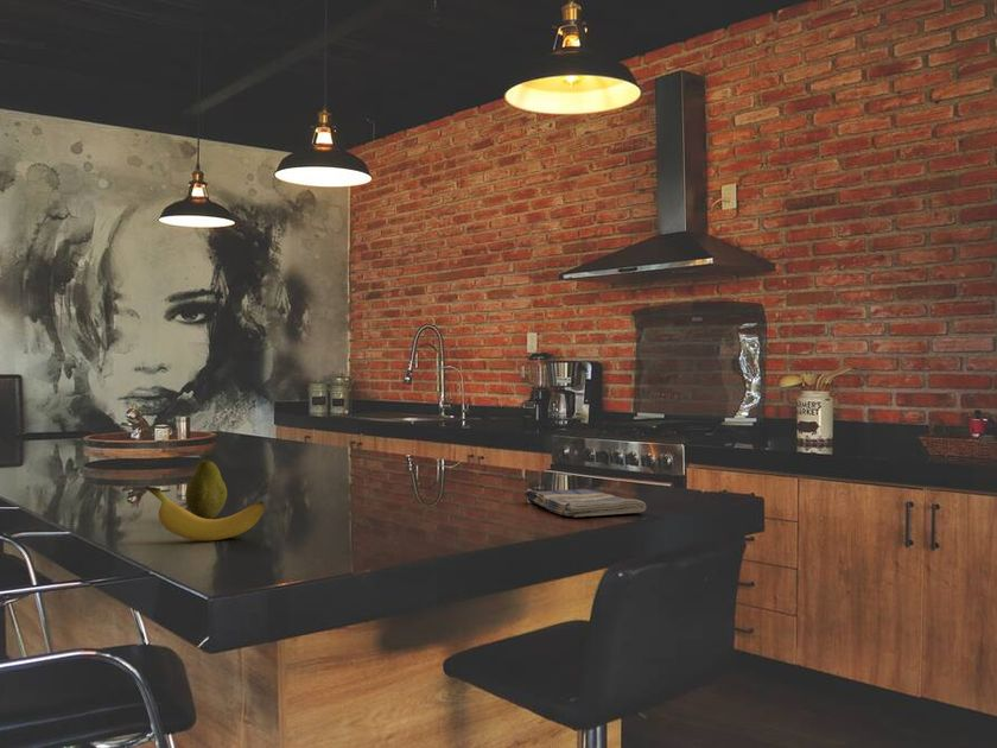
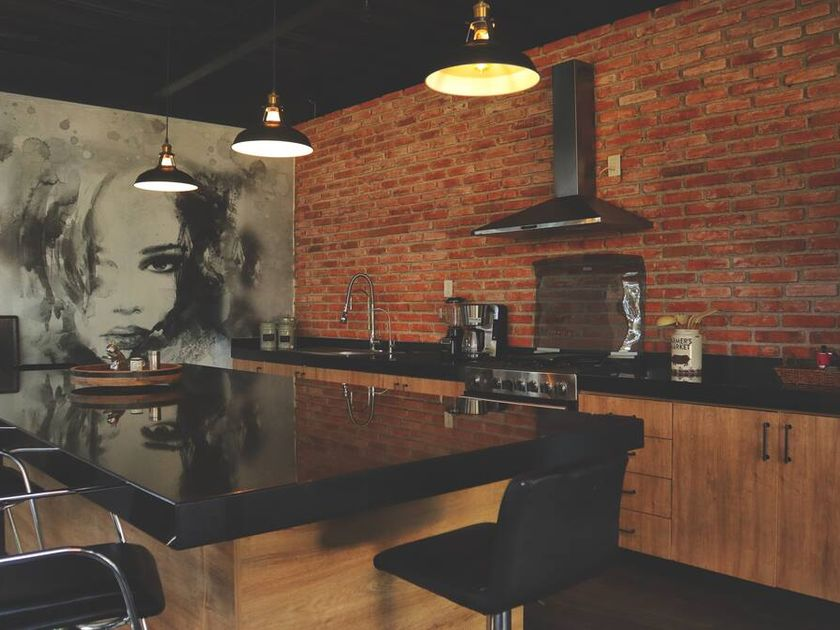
- banana (203, 518)
- dish towel (583, 500)
- fruit (207, 488)
